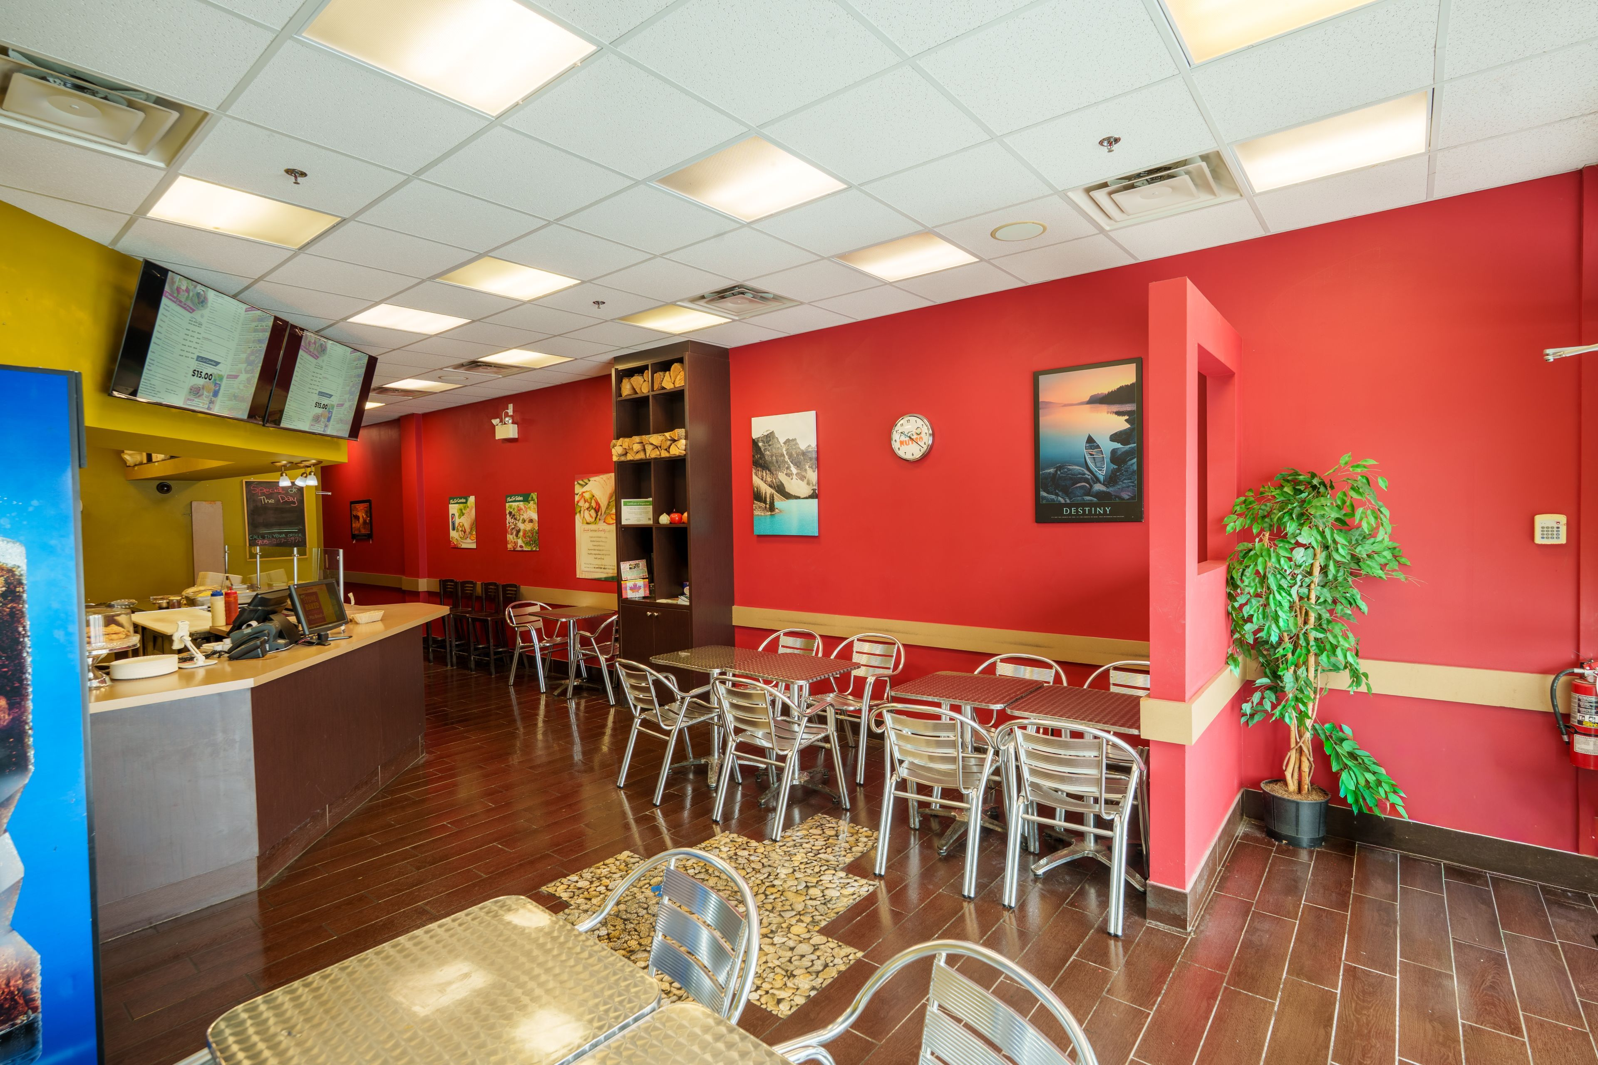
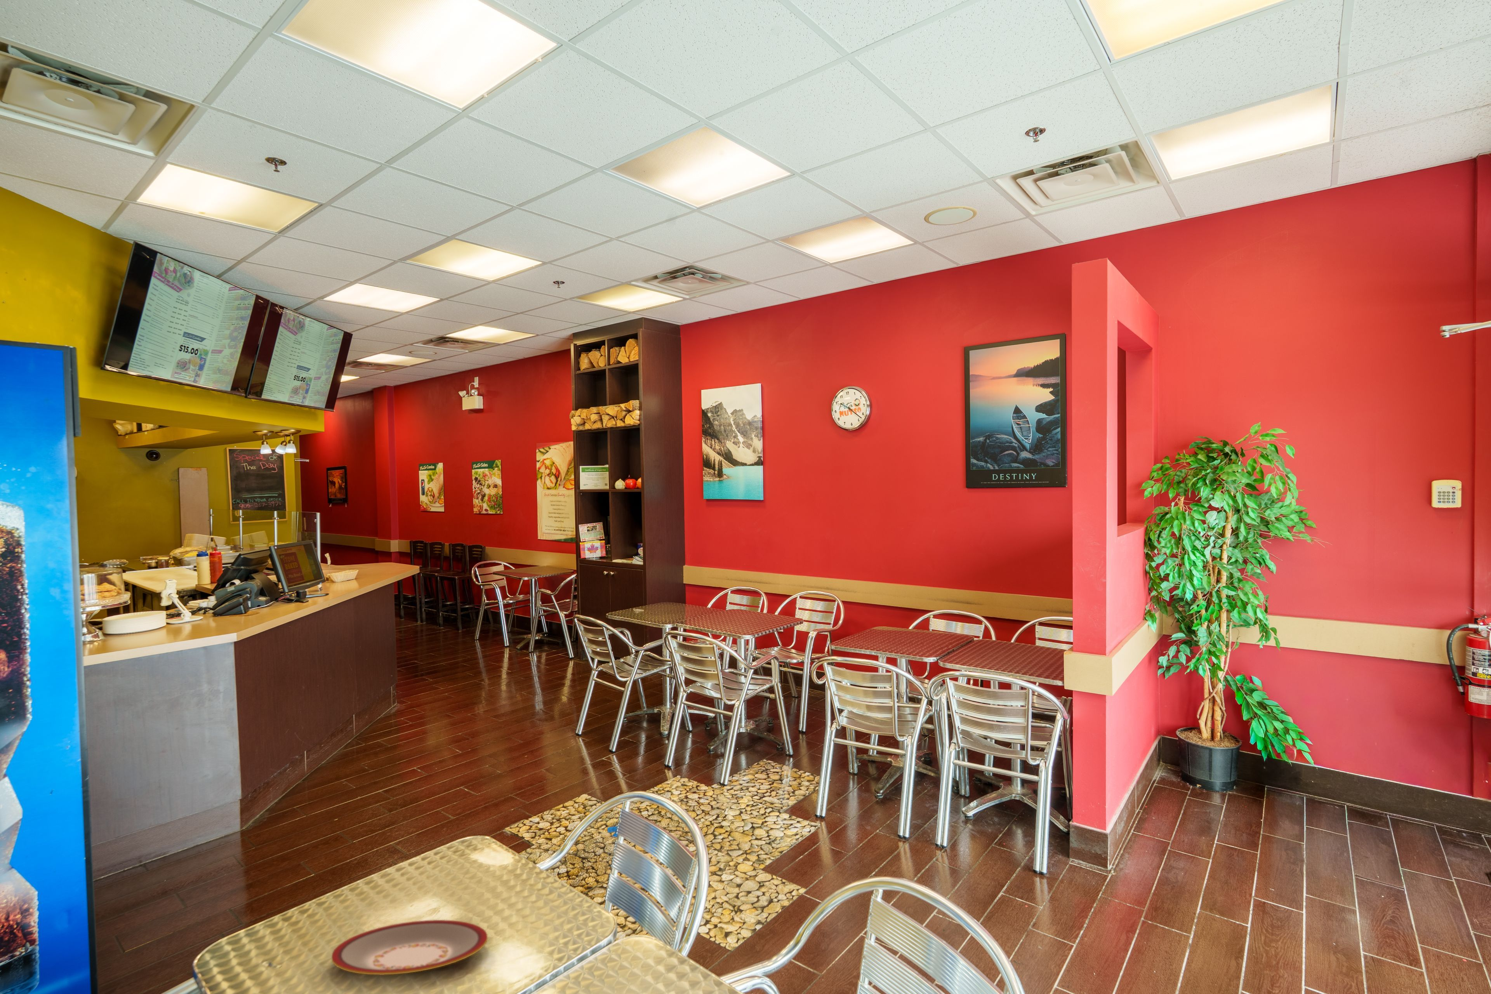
+ plate (410, 951)
